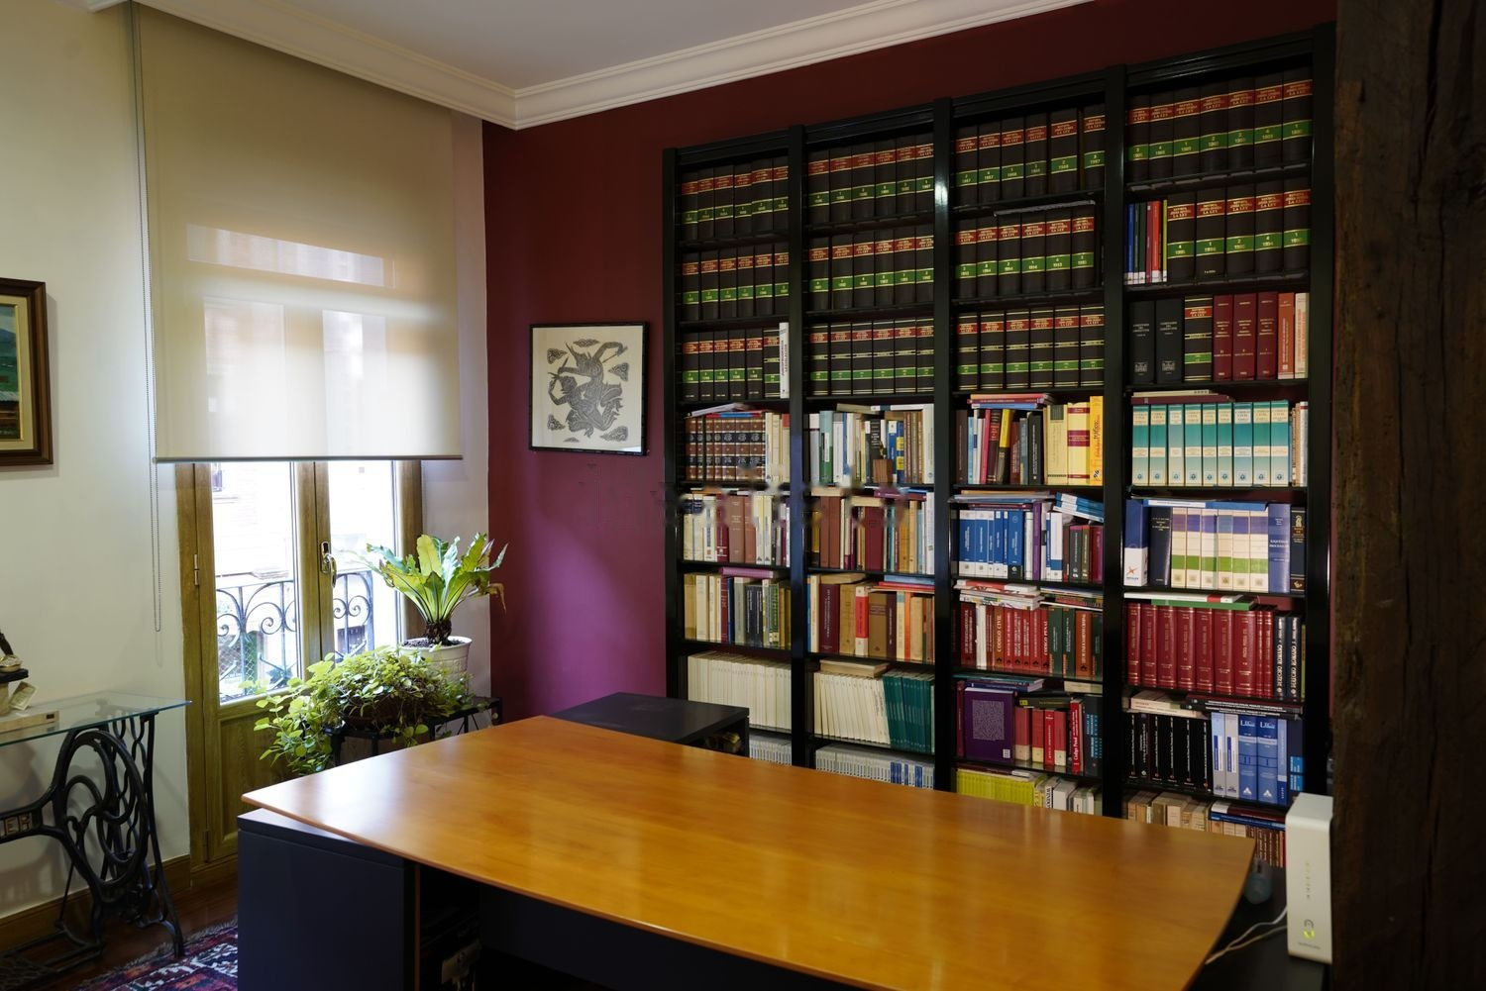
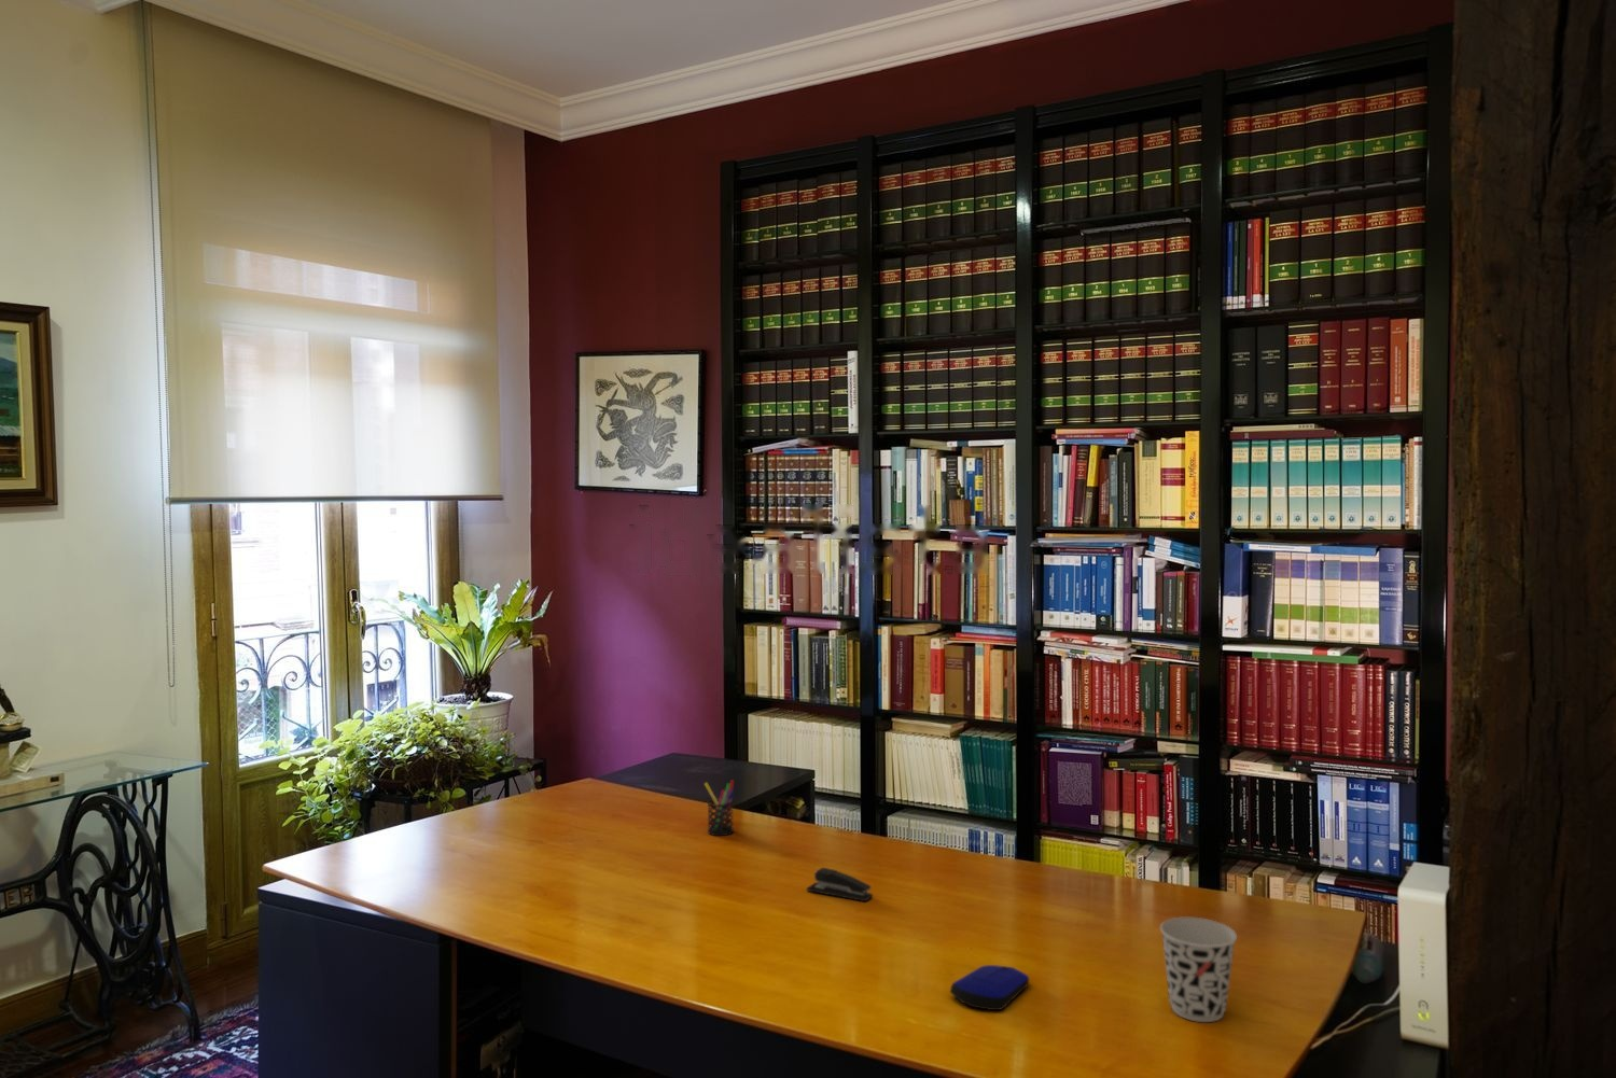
+ computer mouse (991, 981)
+ cup (1197, 970)
+ stapler (839, 883)
+ pen holder (723, 805)
